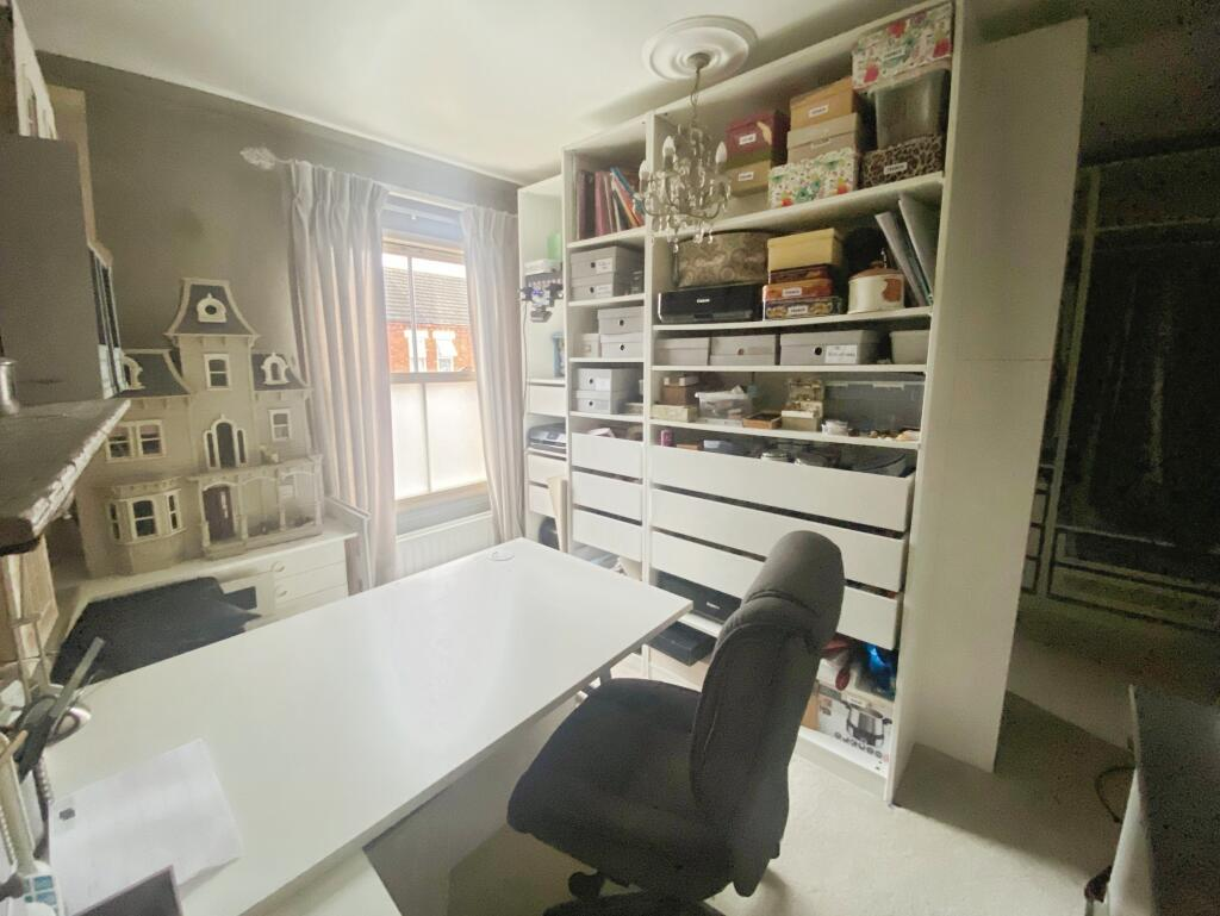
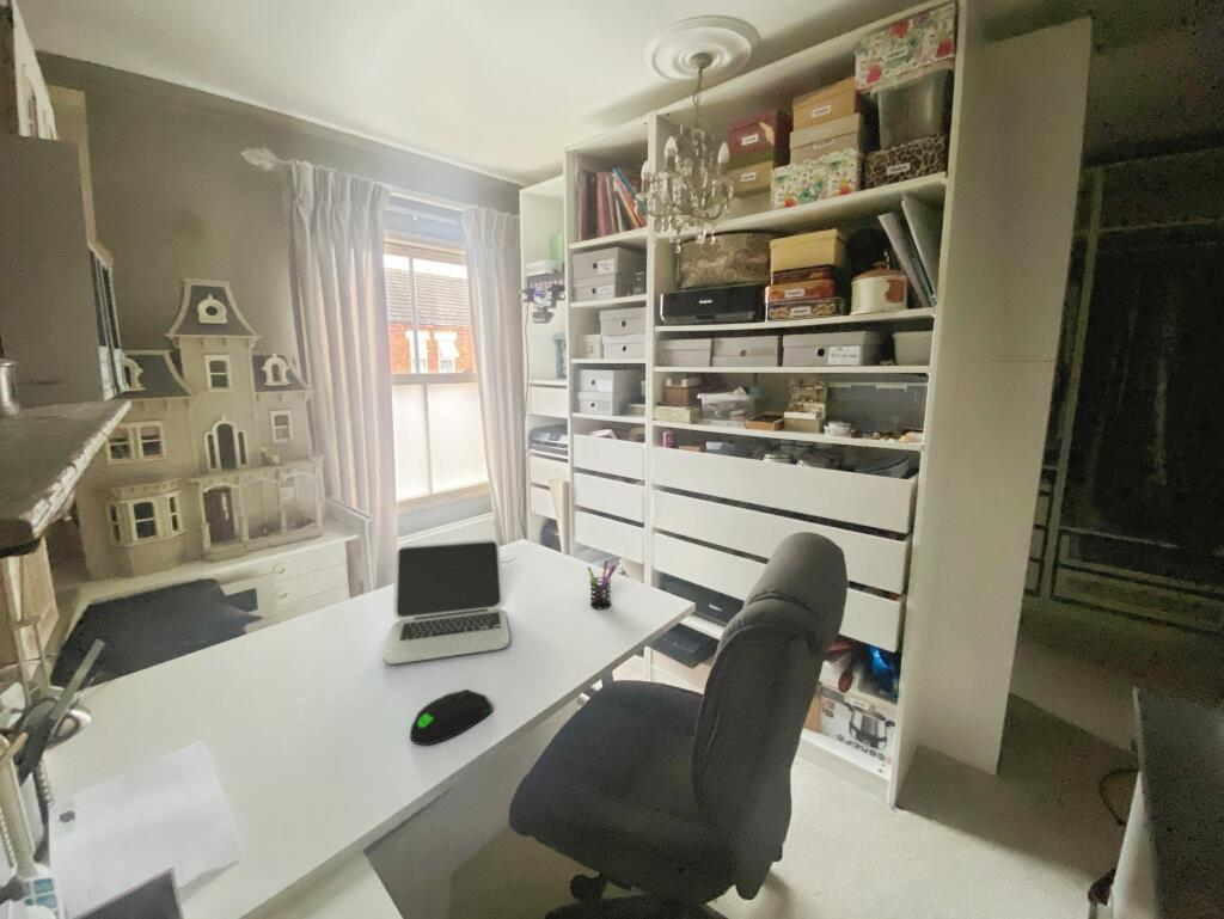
+ laptop (447, 593)
+ computer mouse (447, 709)
+ pen holder (599, 582)
